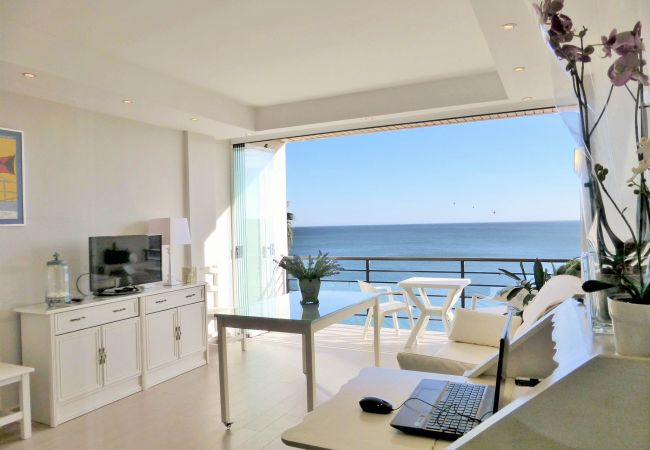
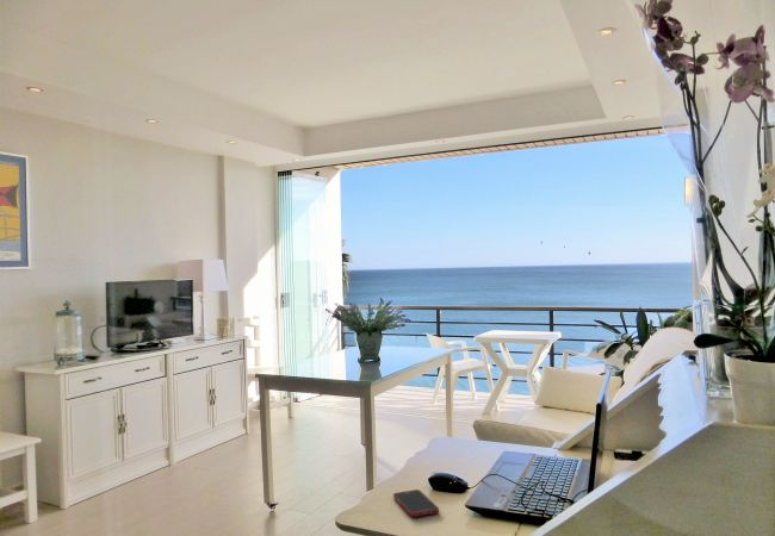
+ cell phone (415, 503)
